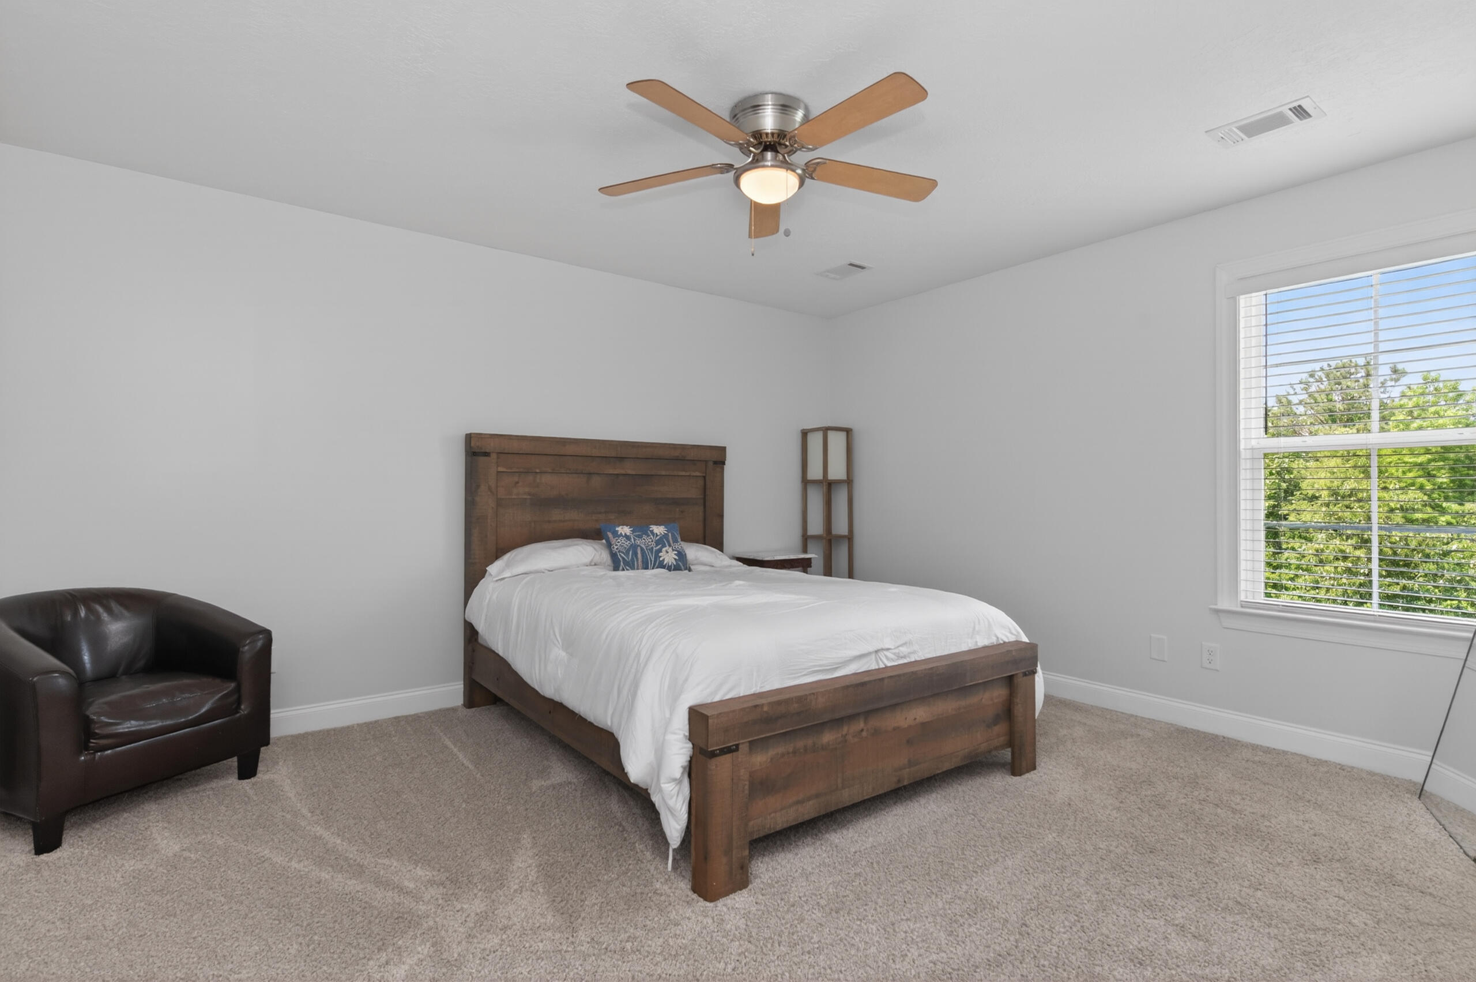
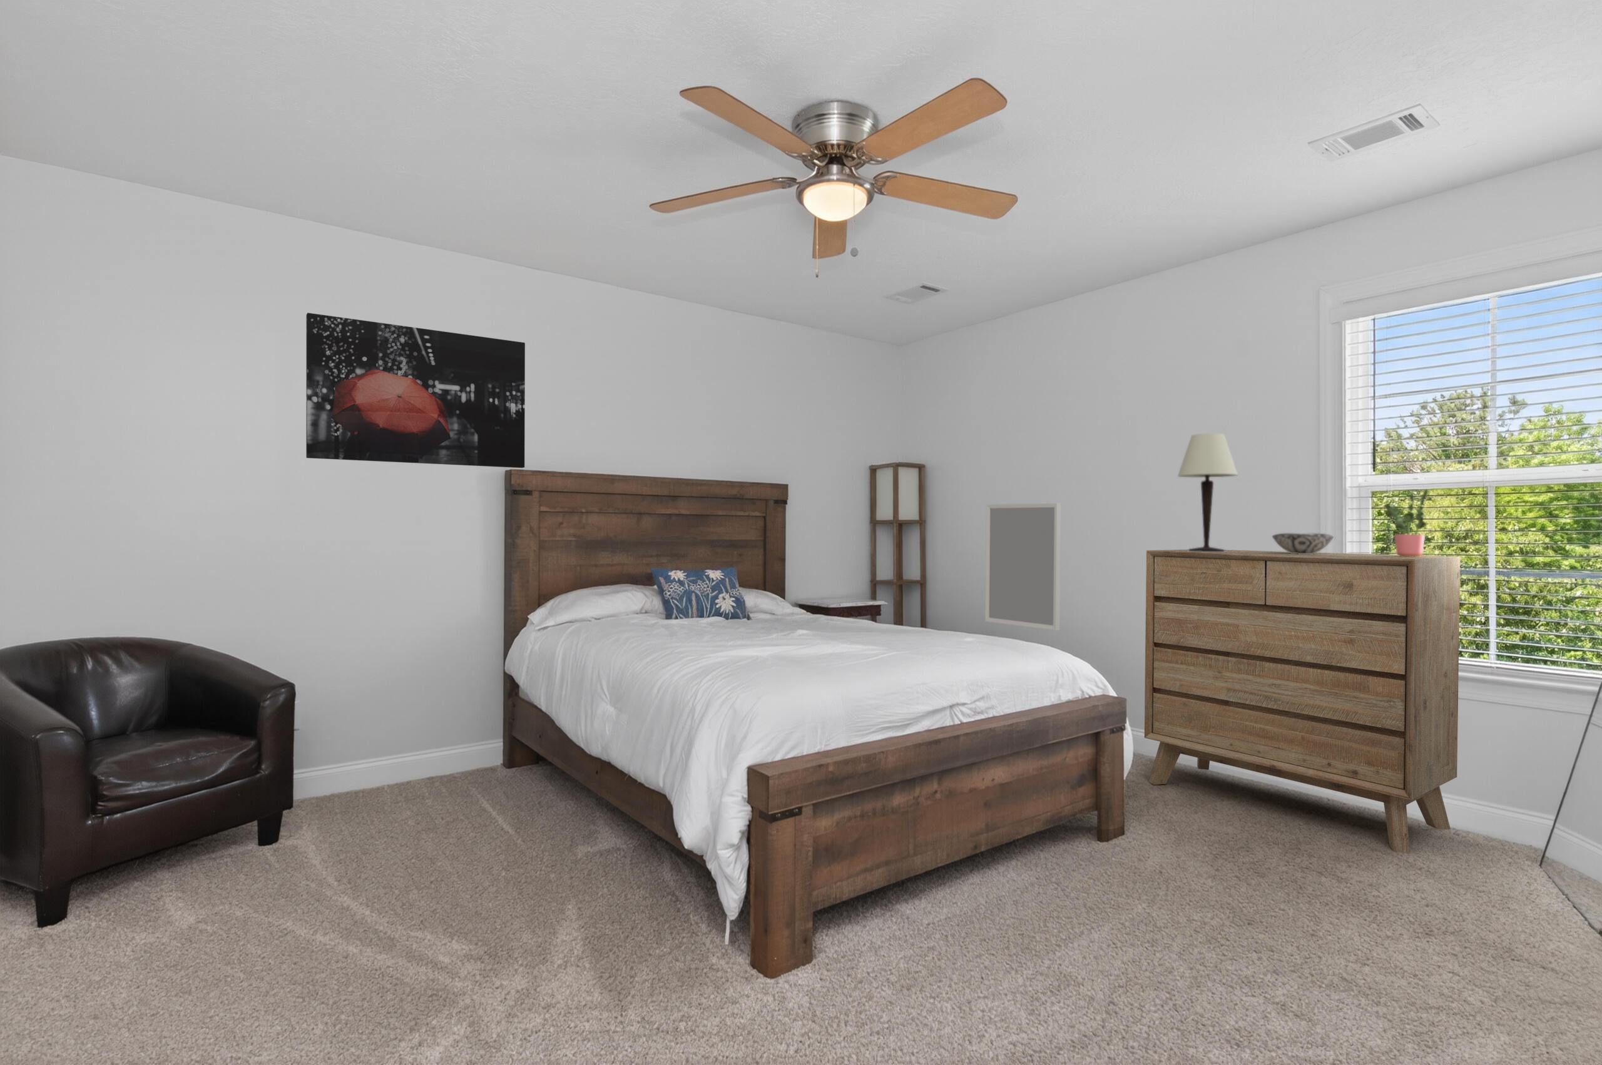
+ potted plant (1399, 522)
+ home mirror (1022, 565)
+ table lamp (1206, 493)
+ dresser (1288, 679)
+ decorative bowl (1302, 543)
+ wall art (423, 396)
